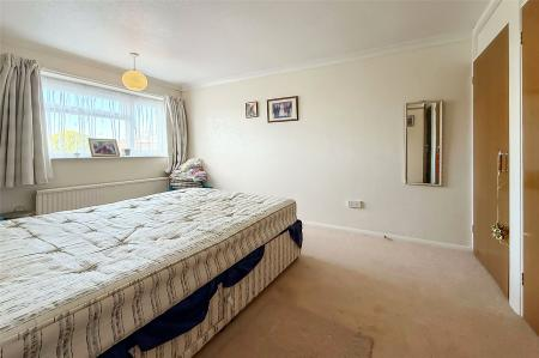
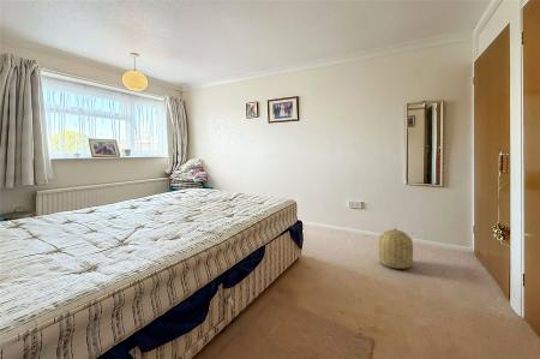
+ basket (395, 246)
